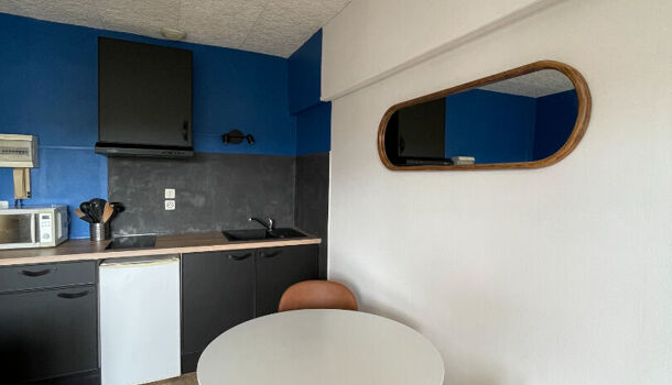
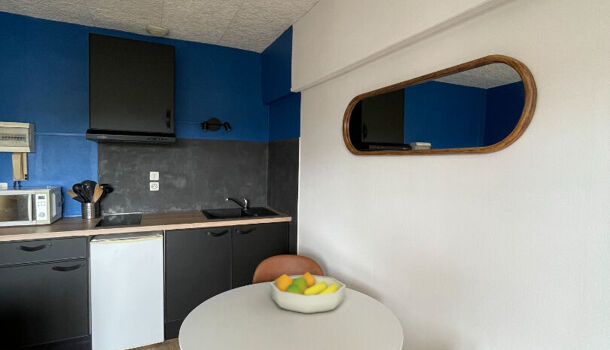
+ fruit bowl (307, 289)
